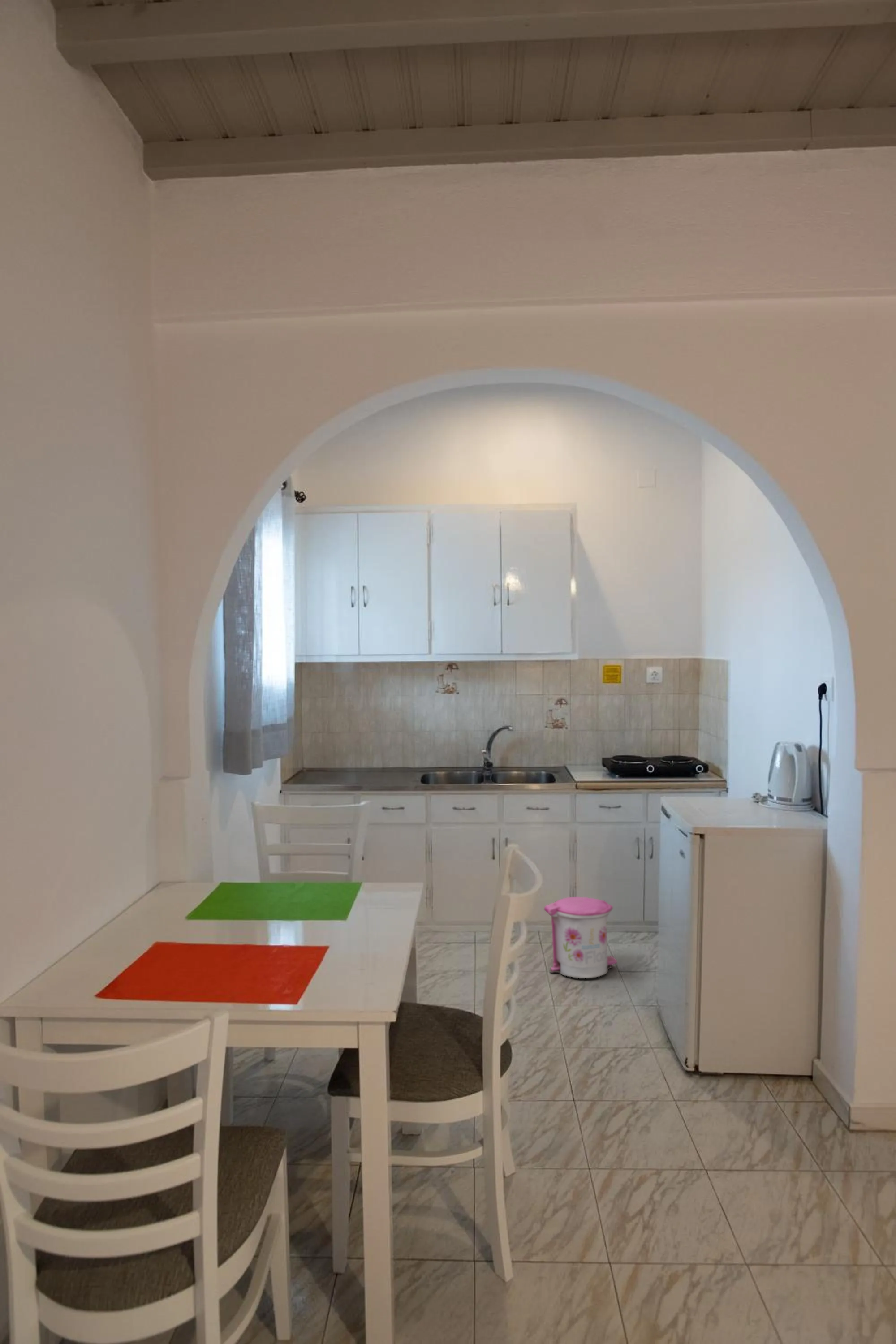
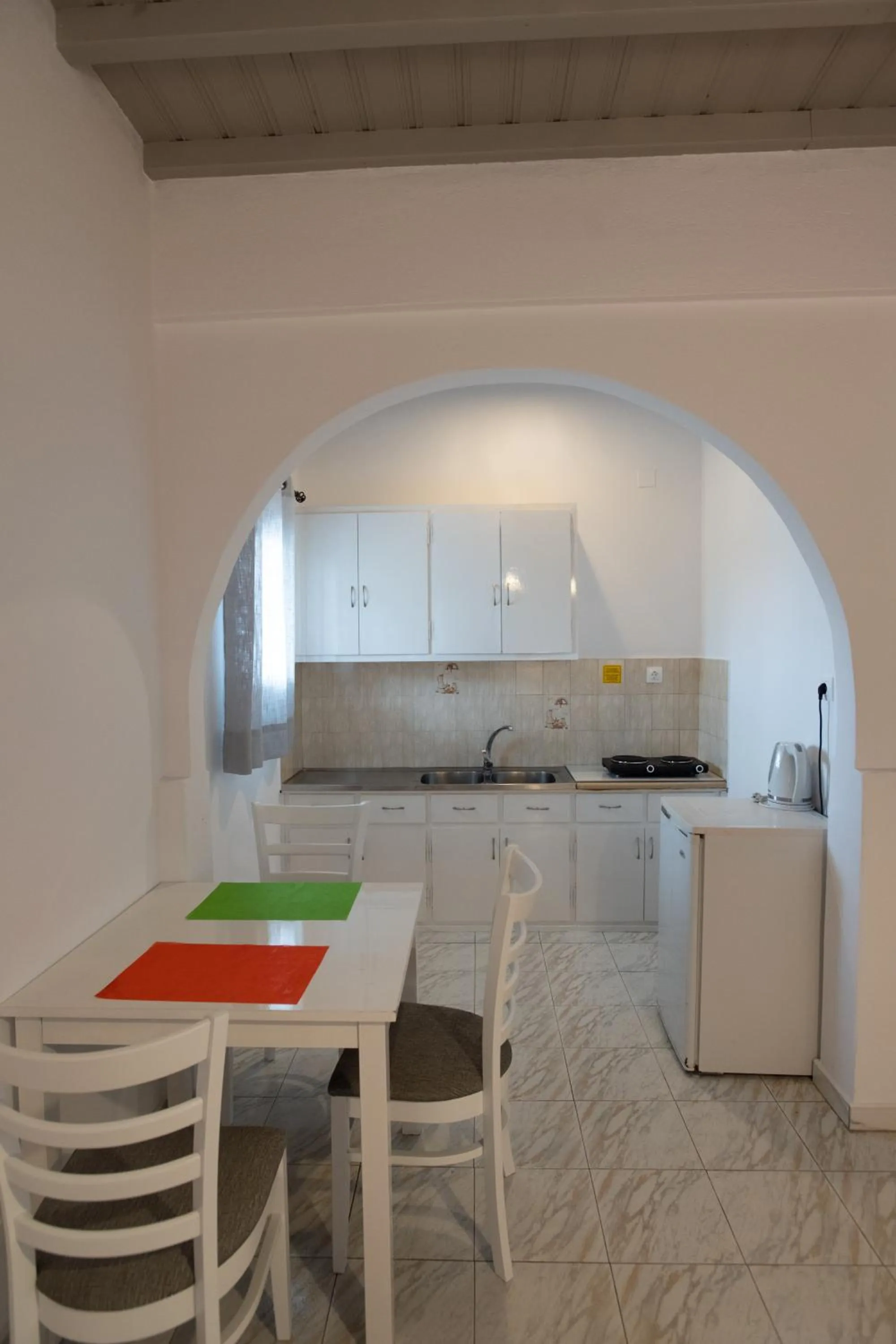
- trash can (581, 935)
